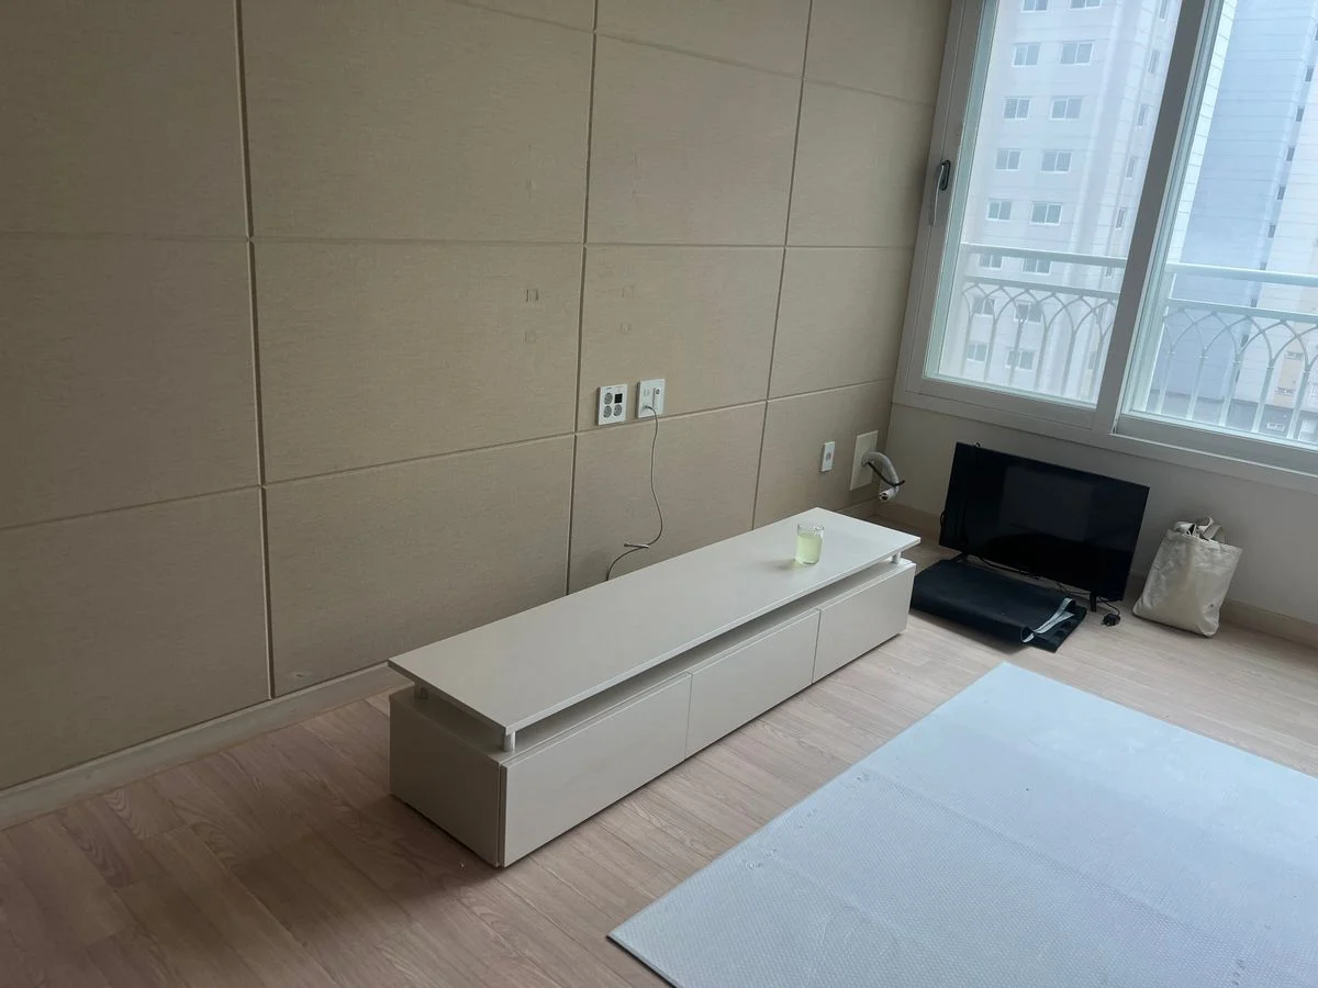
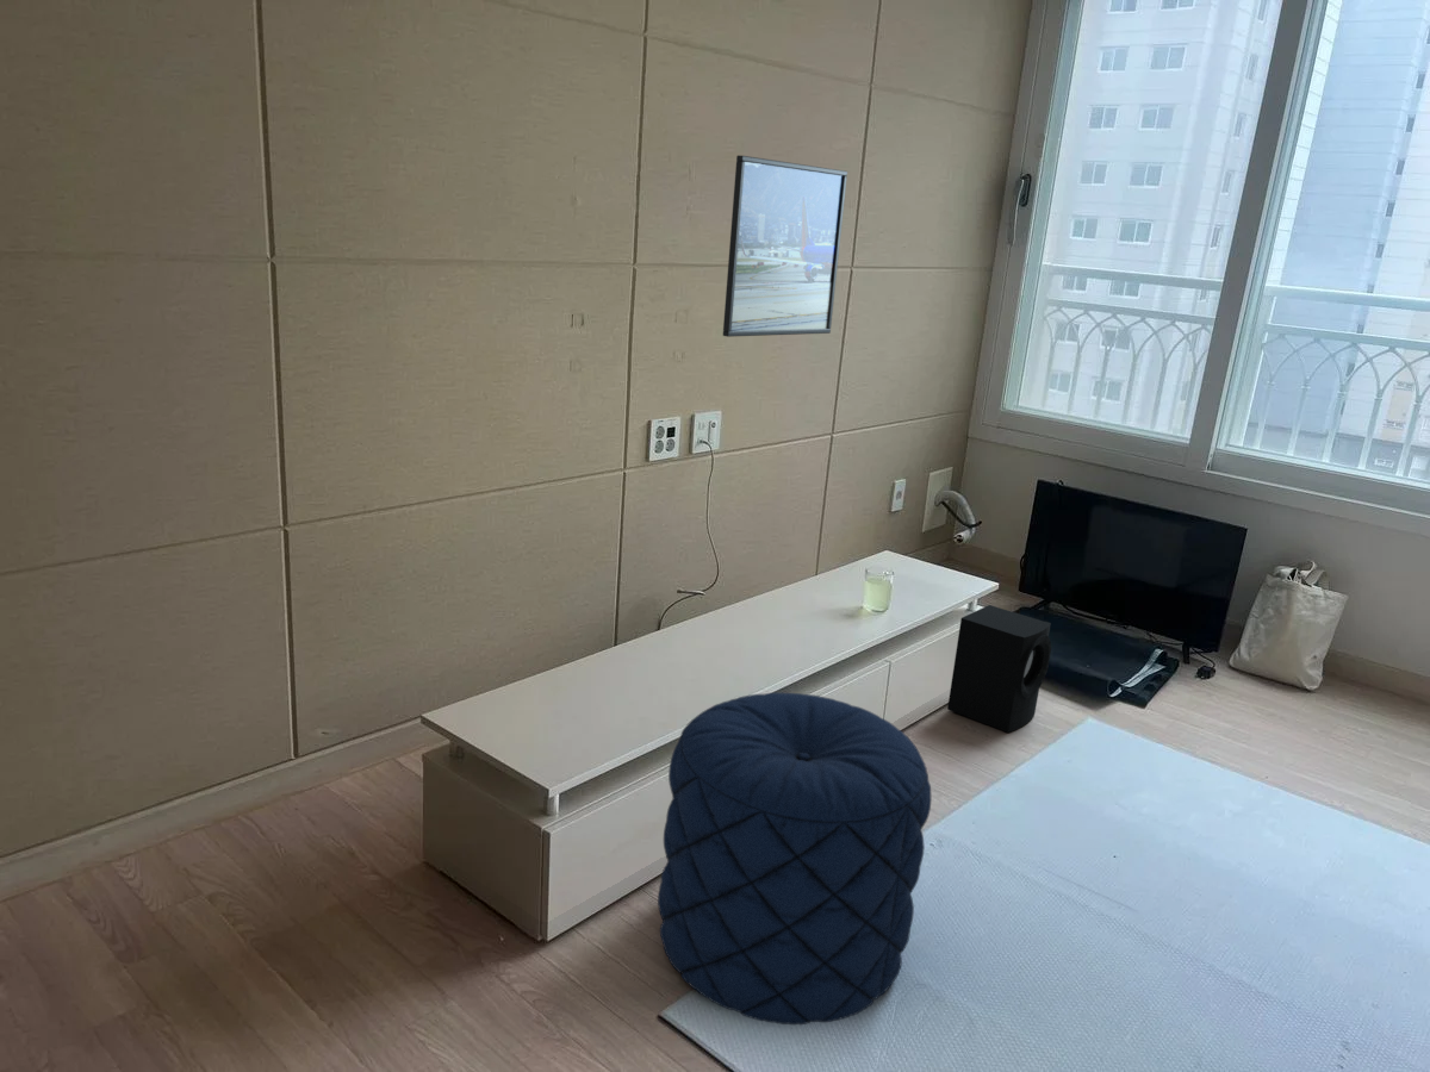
+ pouf (790, 840)
+ speaker (1000, 667)
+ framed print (786, 250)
